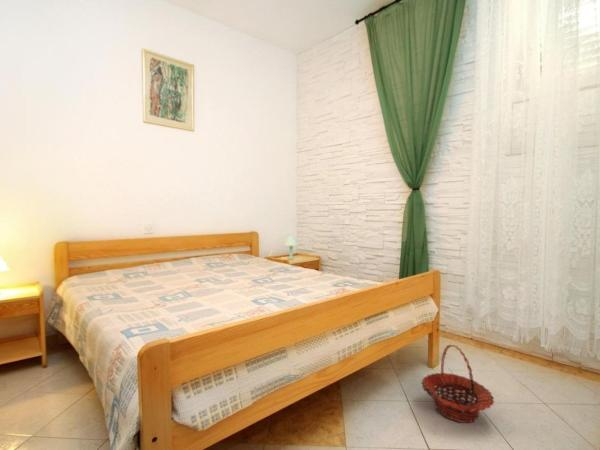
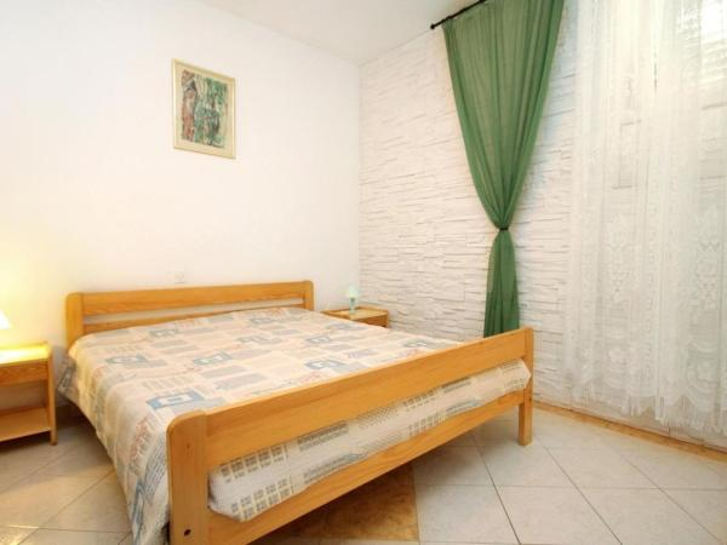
- basket (456, 378)
